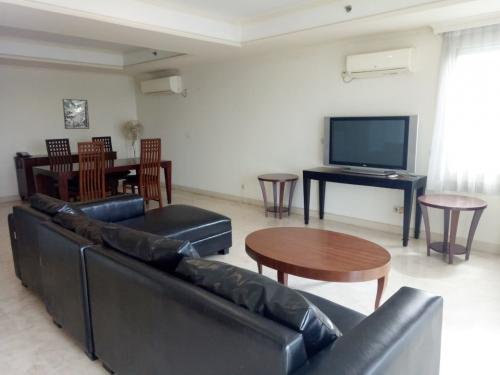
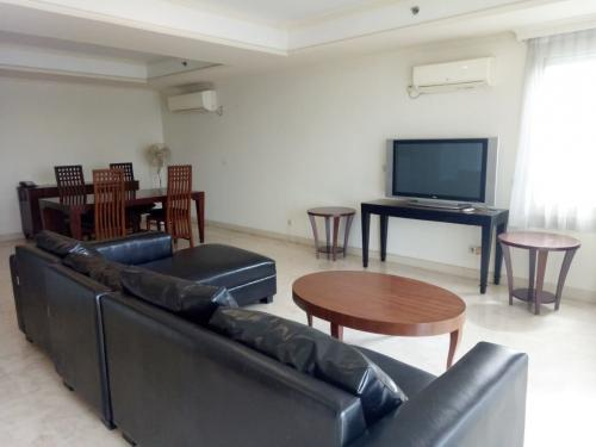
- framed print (76, 114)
